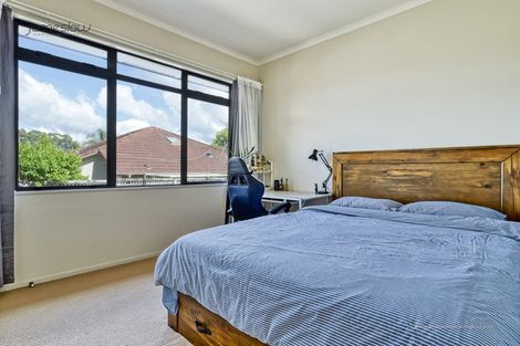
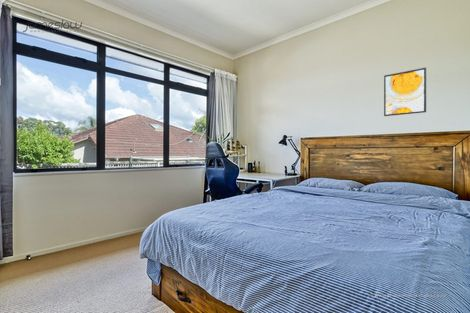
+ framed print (404, 93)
